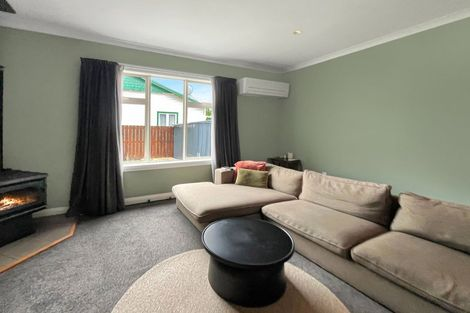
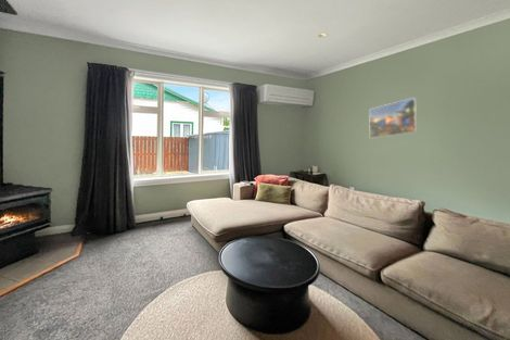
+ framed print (391, 119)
